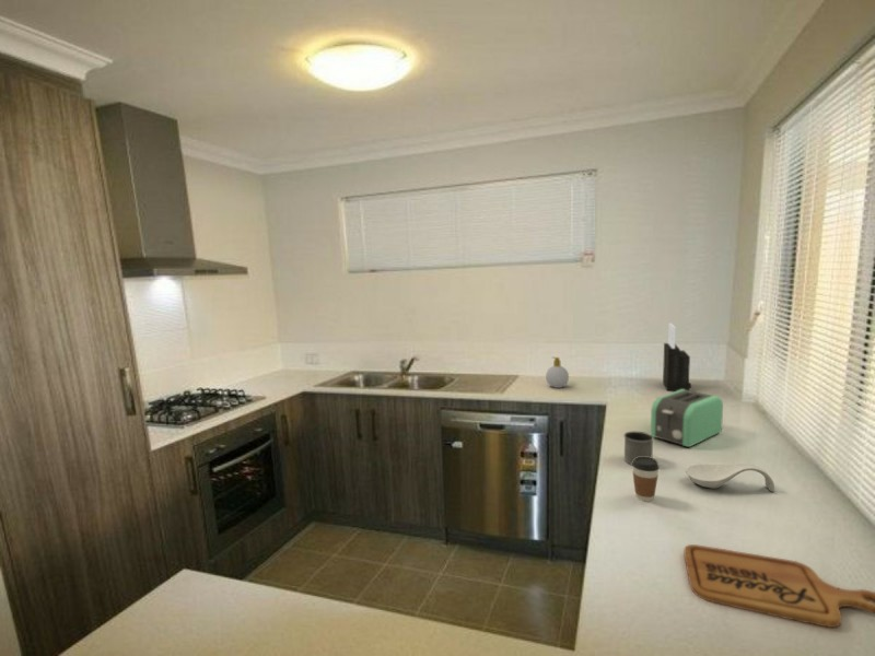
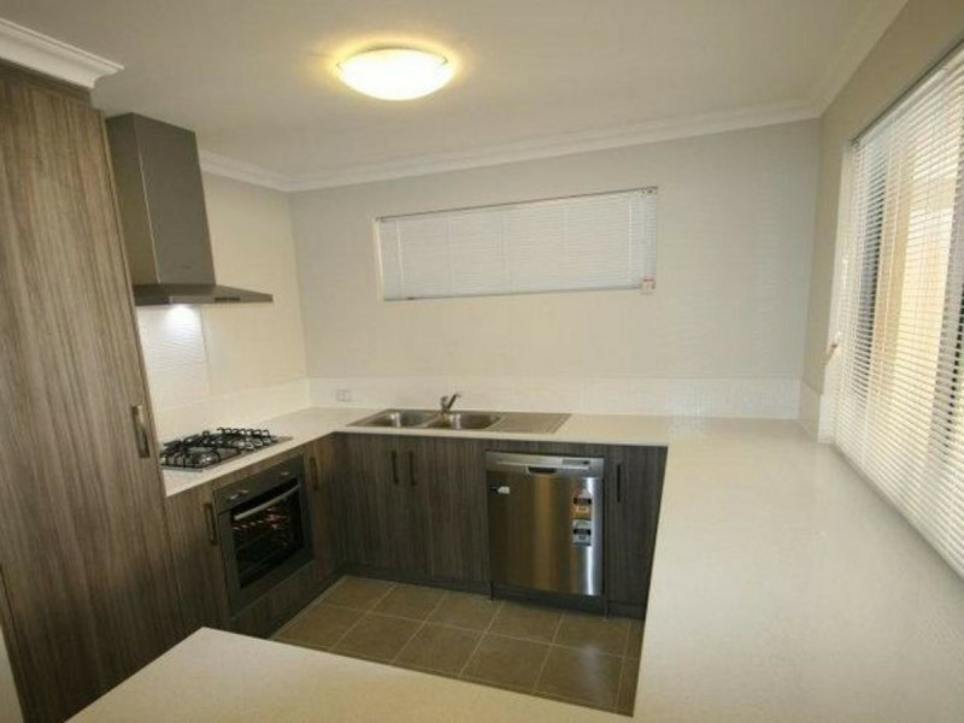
- spoon rest (727, 475)
- knife block (678, 355)
- toaster (687, 415)
- soap bottle (557, 372)
- mug (638, 447)
- cutting board (781, 586)
- coffee cup (644, 479)
